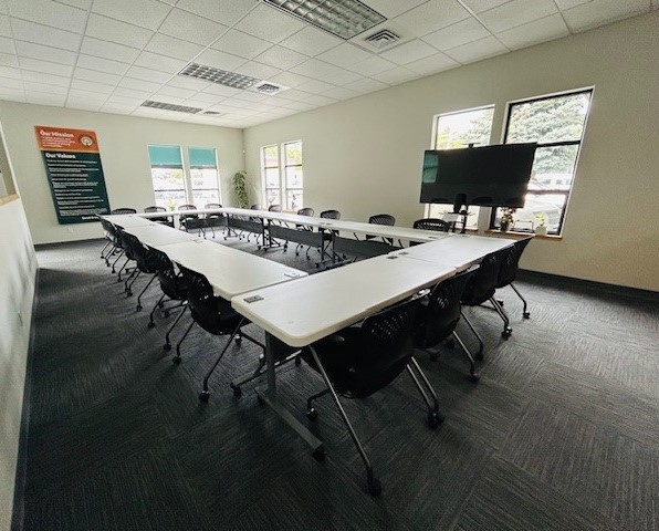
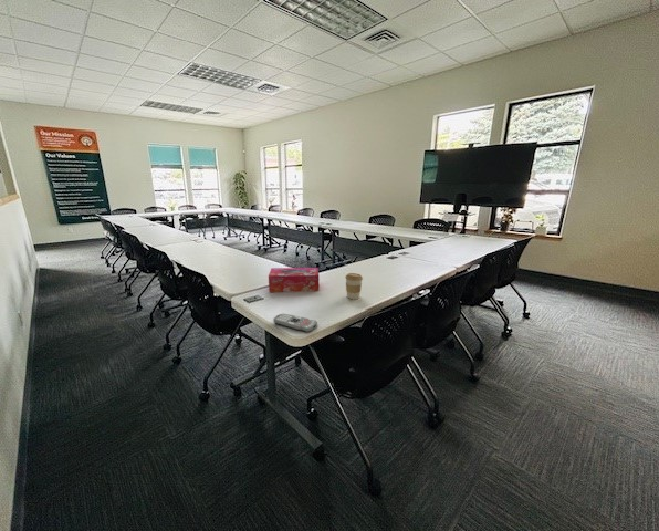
+ remote control (294, 322)
+ tissue box (294, 279)
+ coffee cup (353, 284)
